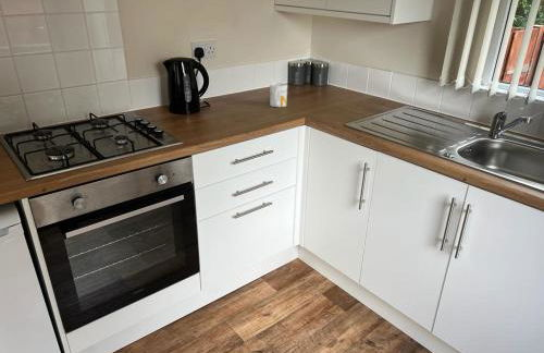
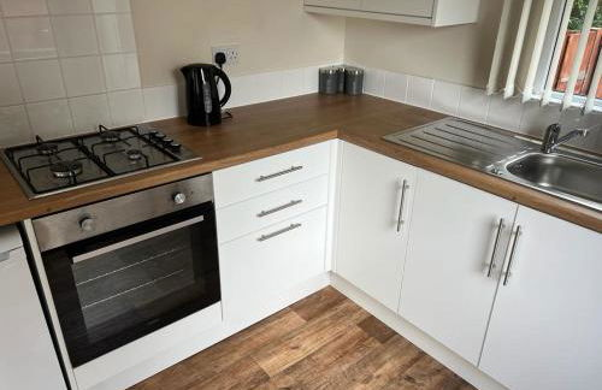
- mug (279, 95)
